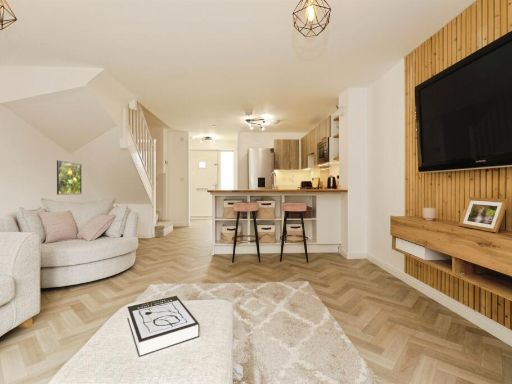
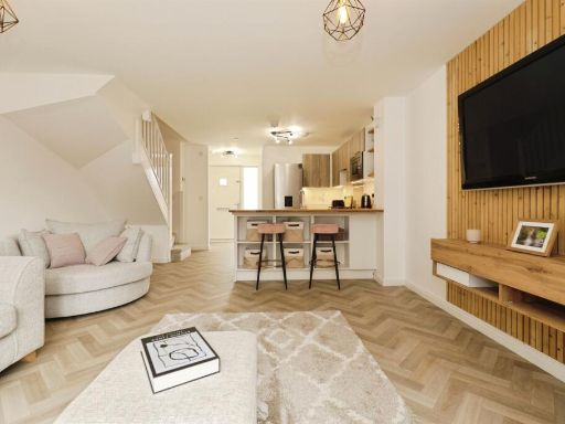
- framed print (70, 178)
